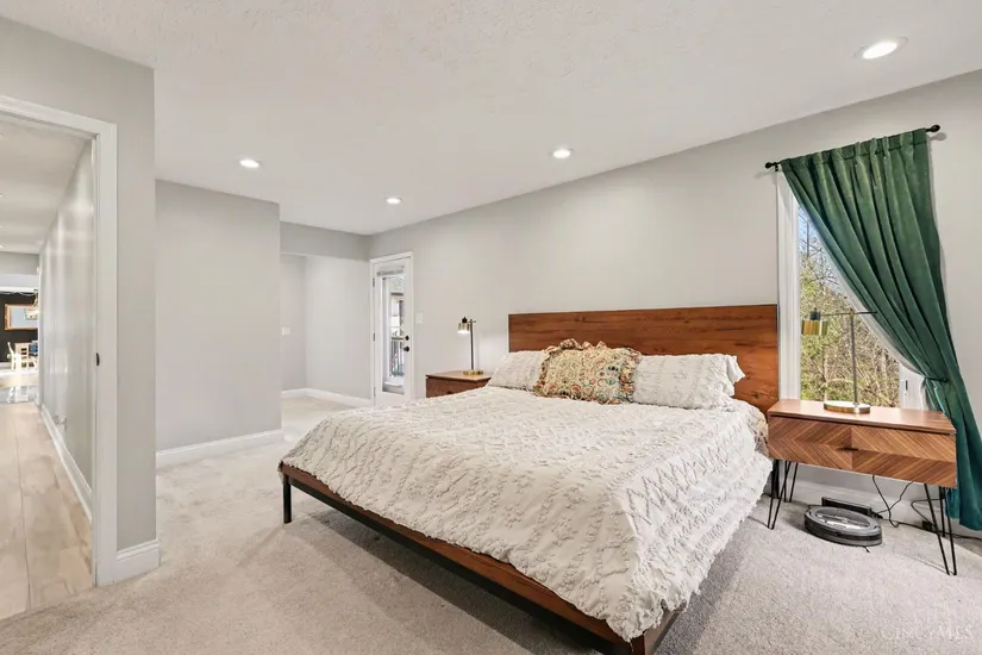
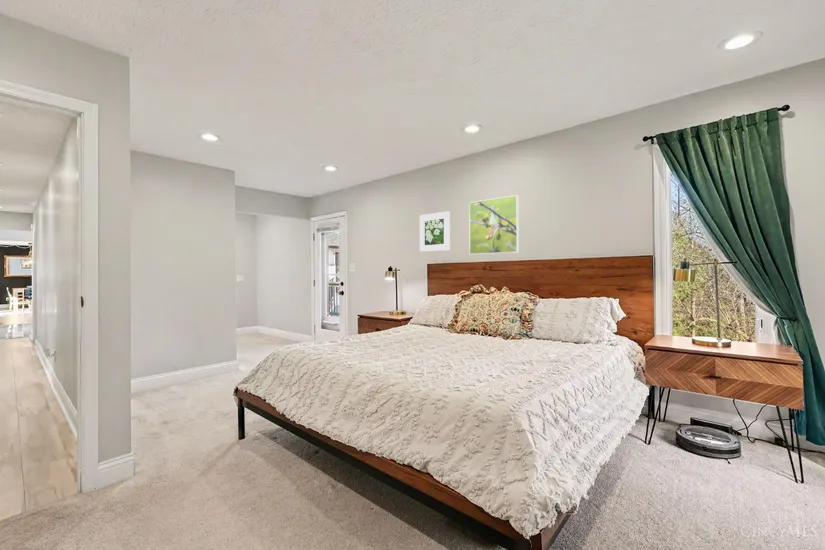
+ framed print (492, 226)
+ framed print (434, 232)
